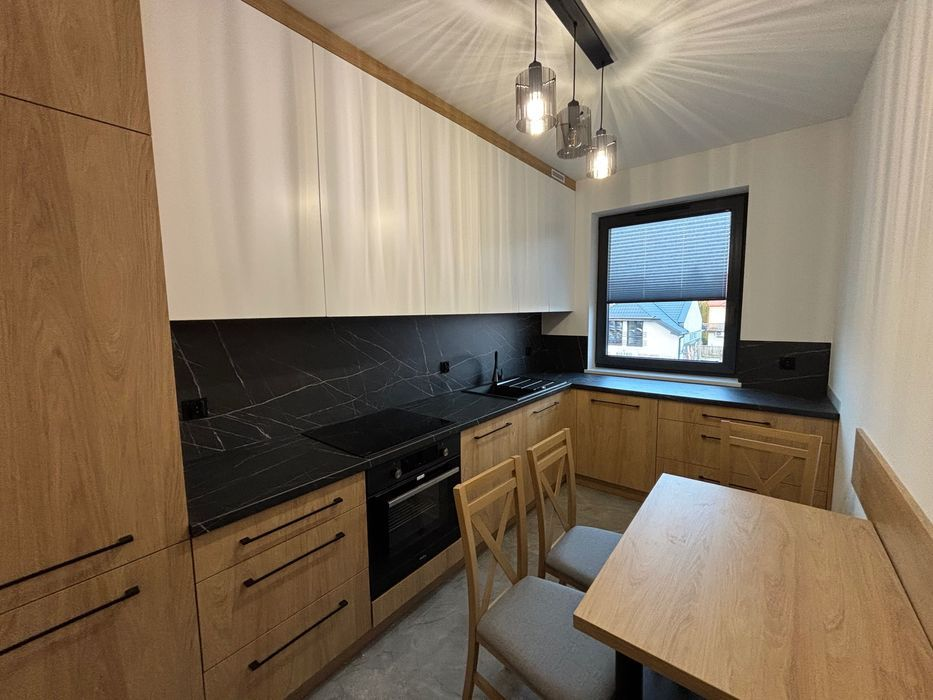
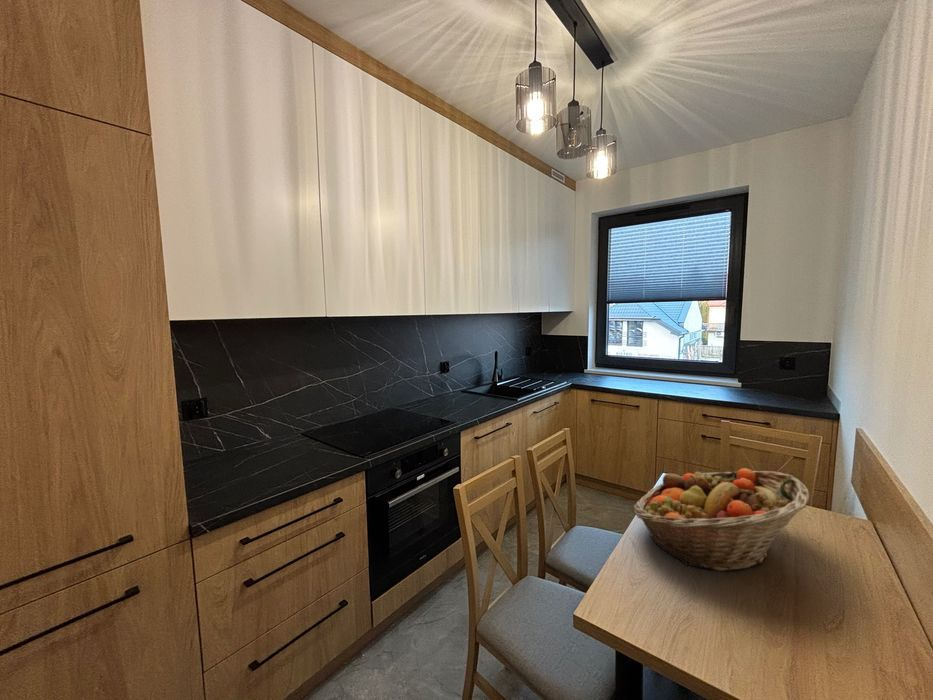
+ fruit basket (715, 507)
